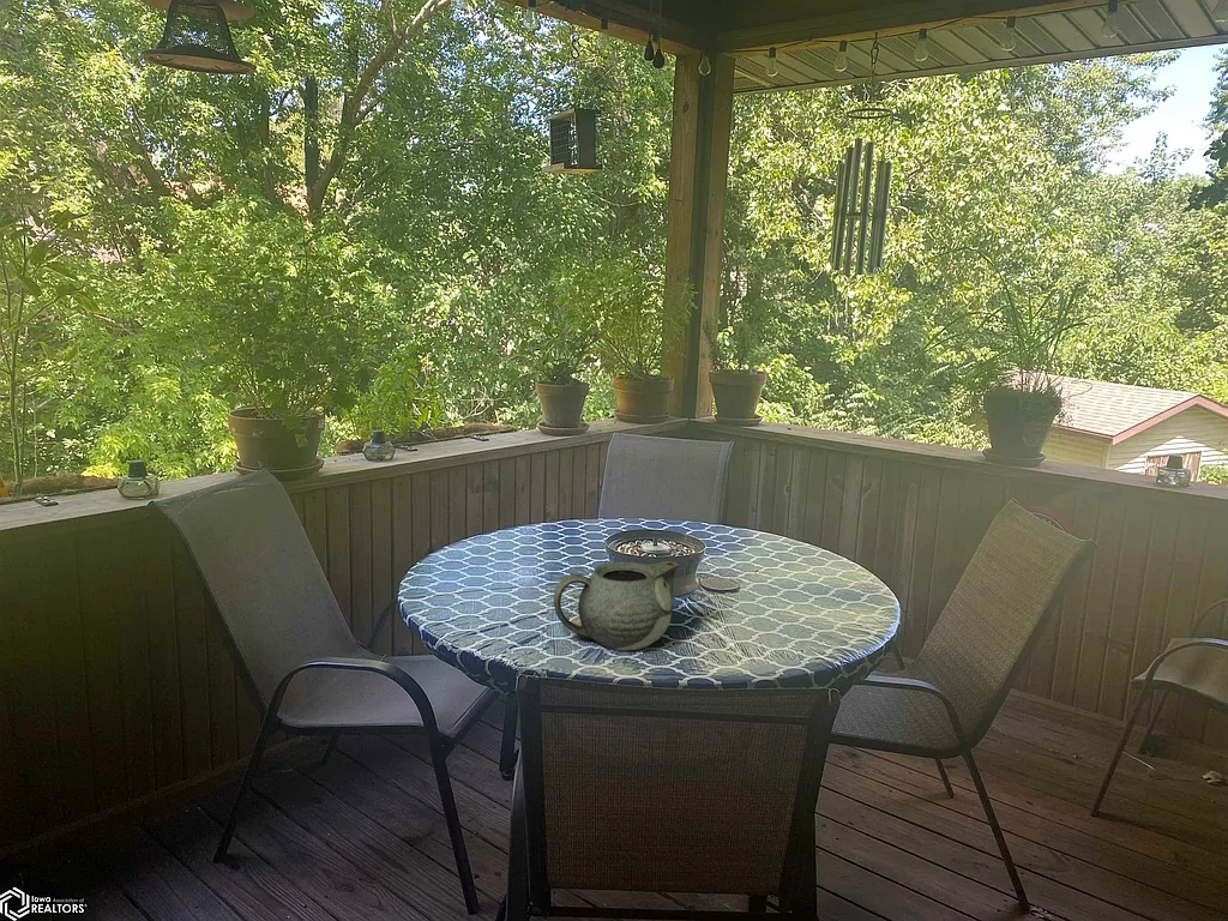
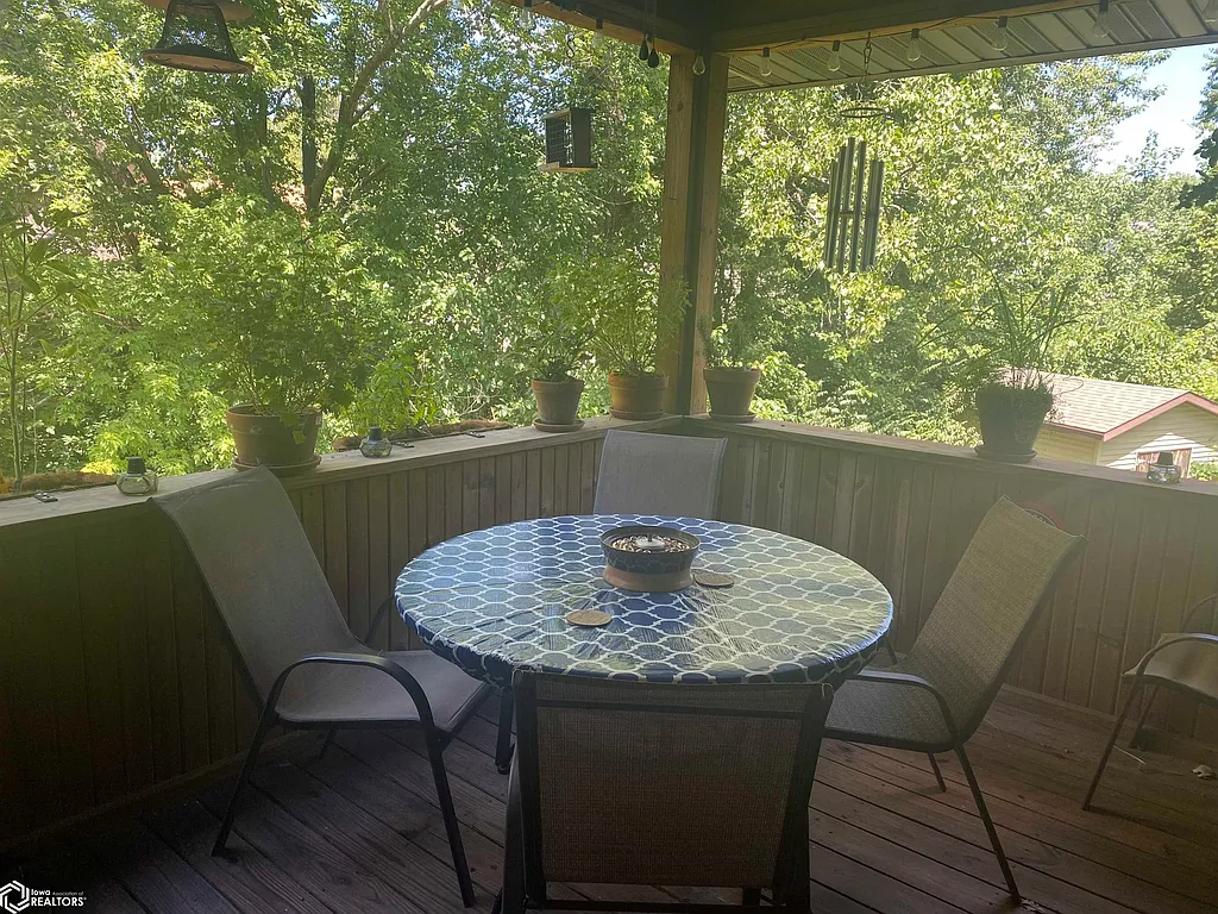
- teapot (616, 602)
